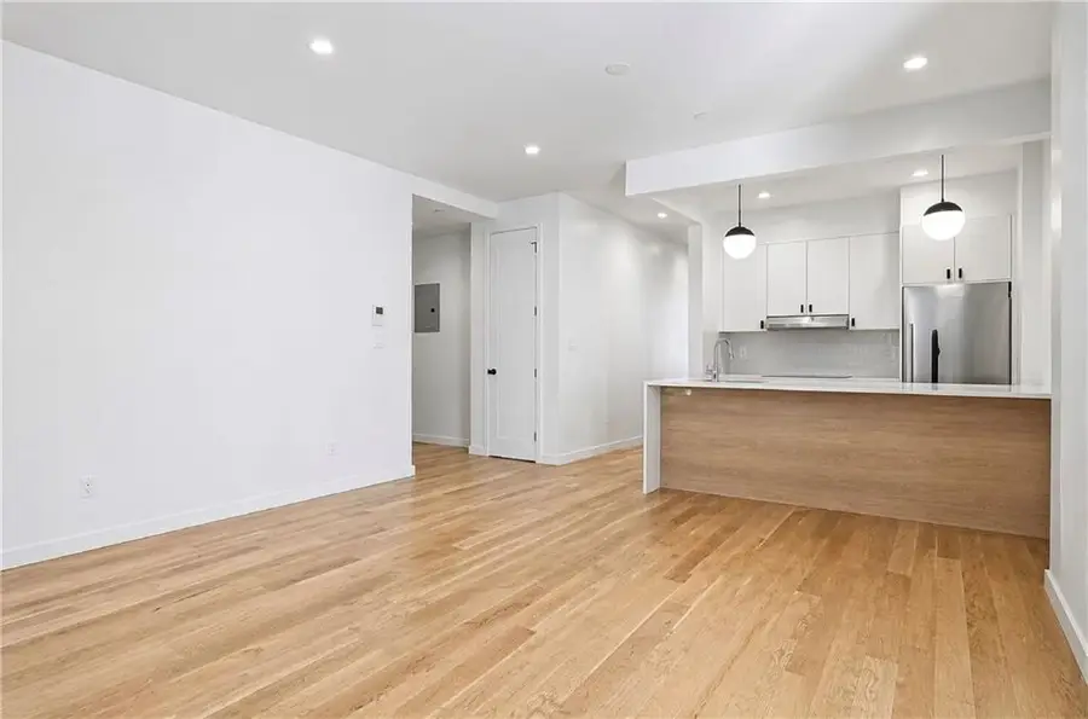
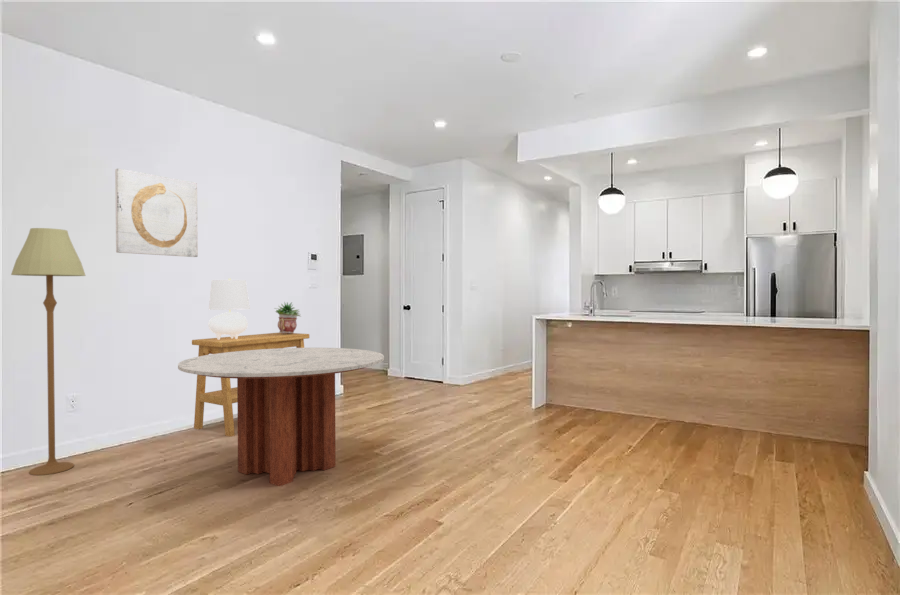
+ floor lamp (50, 349)
+ side table (236, 387)
+ wall art (158, 215)
+ potted plant (287, 317)
+ table lamp (228, 308)
+ coffee table (287, 413)
